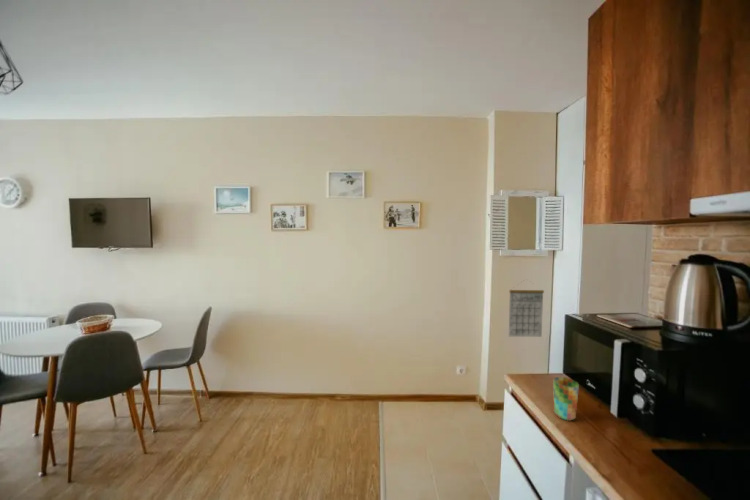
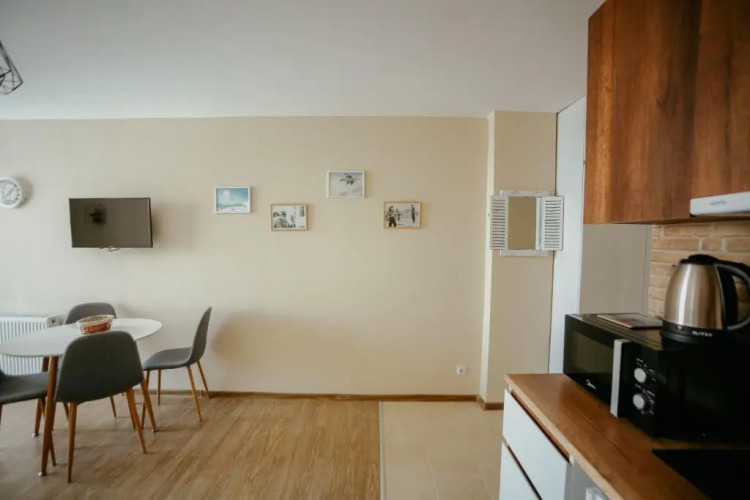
- cup (565, 399)
- calendar (526, 307)
